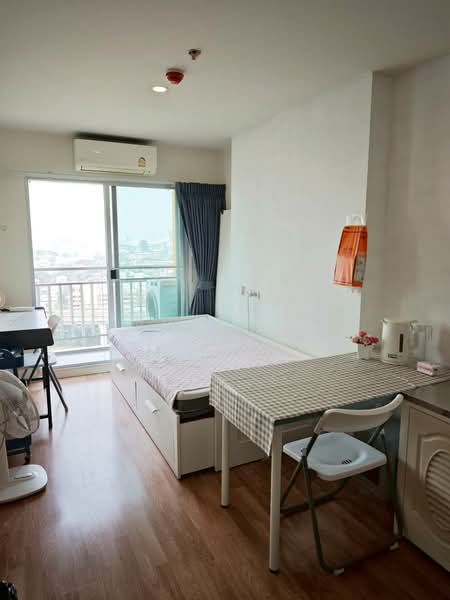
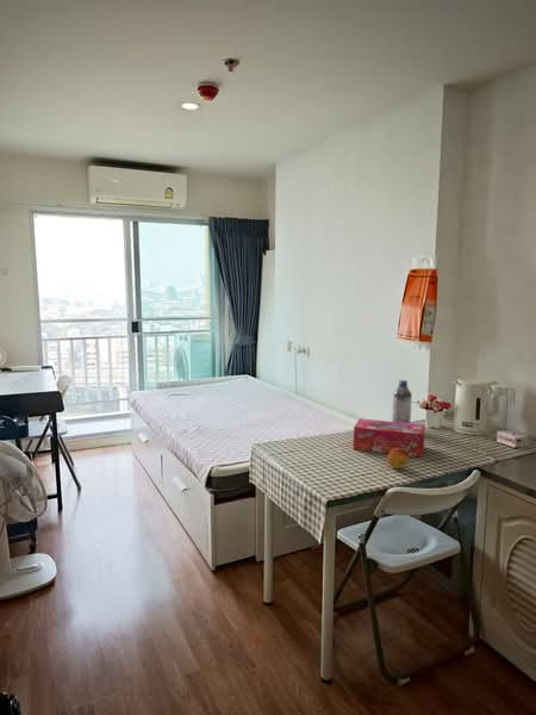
+ water bottle (401, 405)
+ tissue box (388, 436)
+ fruit (397, 458)
